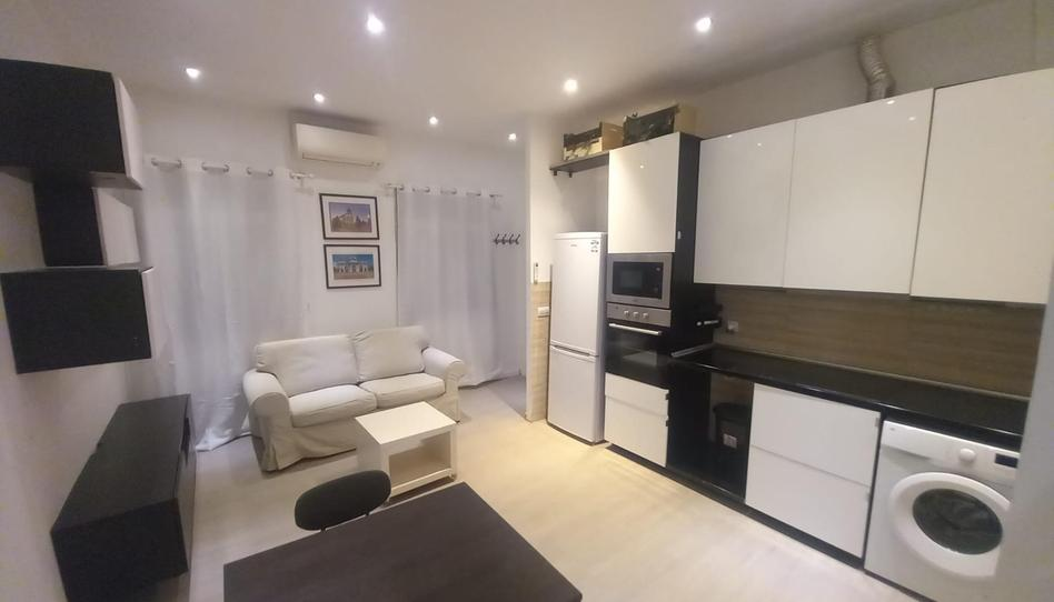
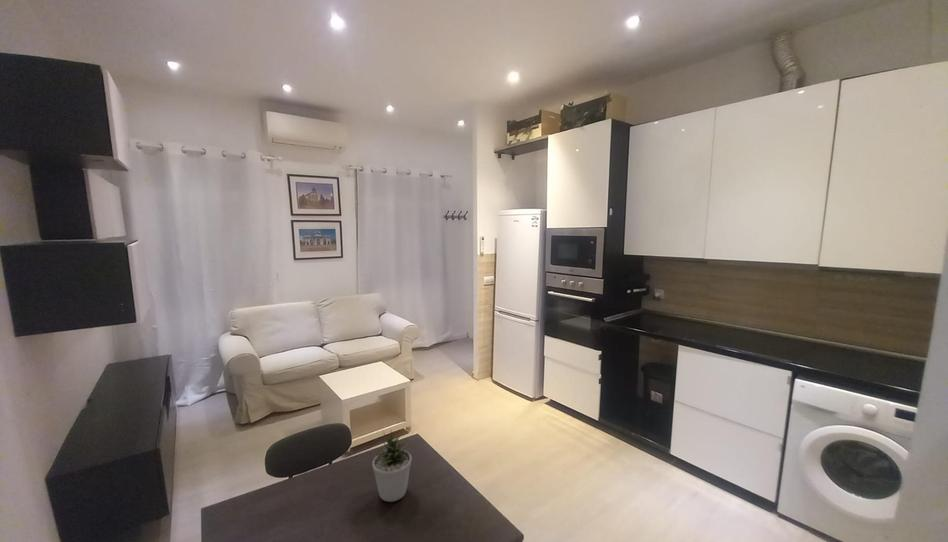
+ potted plant (393, 463)
